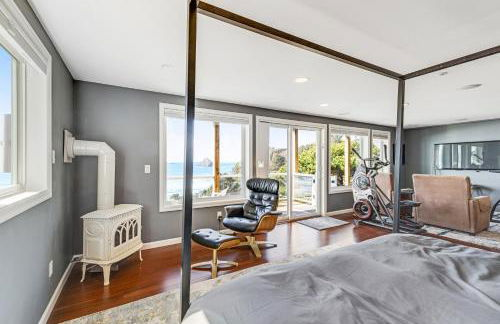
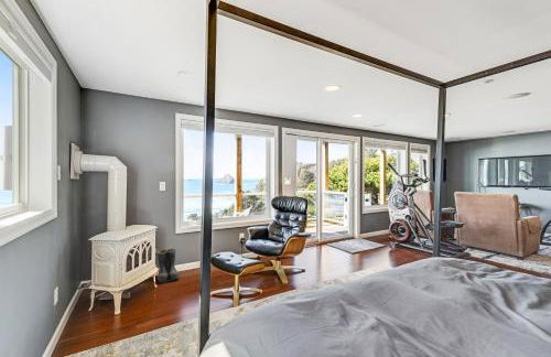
+ boots (166, 264)
